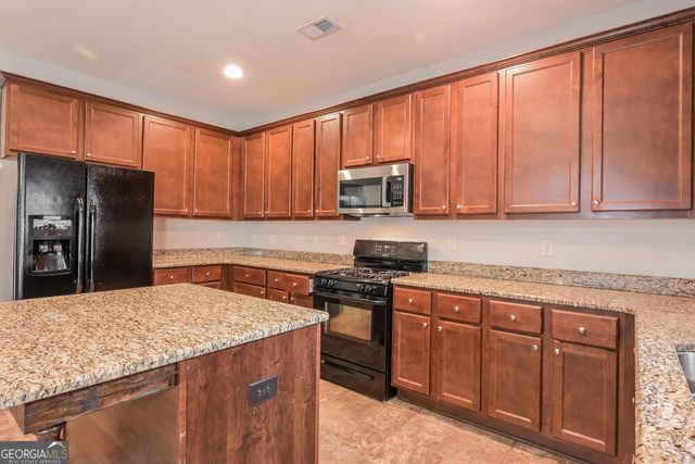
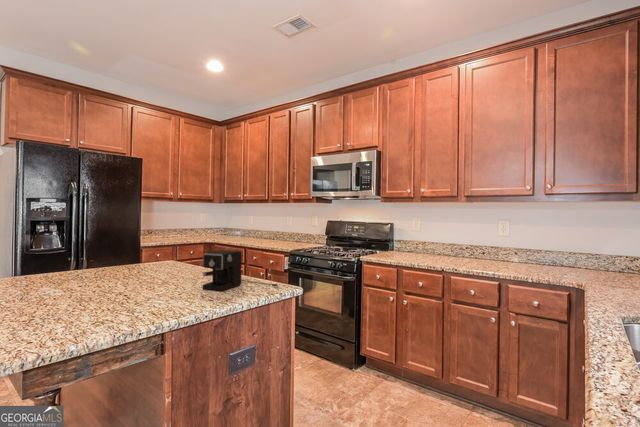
+ coffee maker (239, 270)
